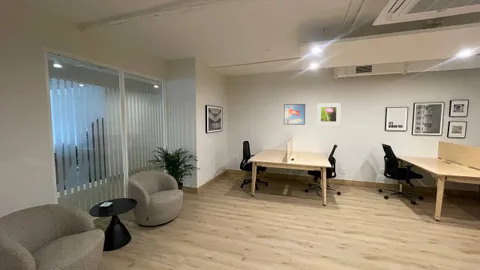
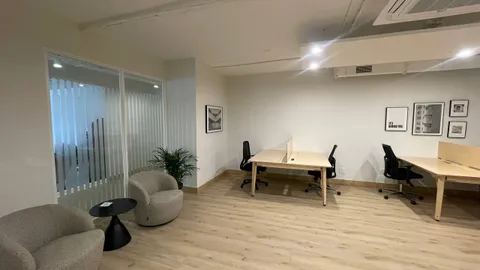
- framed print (294, 114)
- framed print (328, 114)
